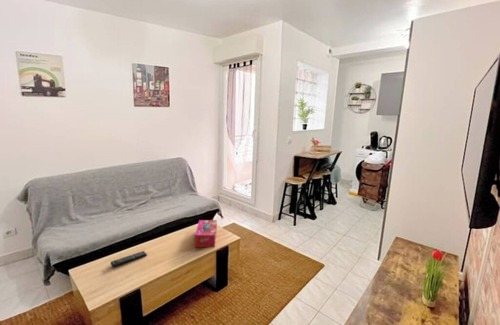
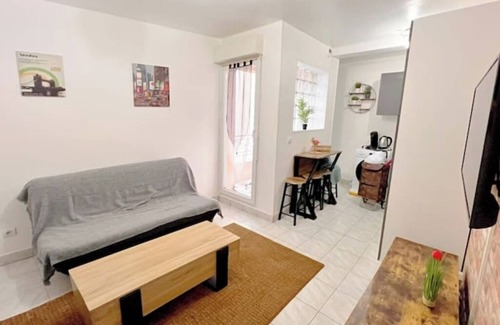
- tissue box (206, 232)
- remote control (129, 258)
